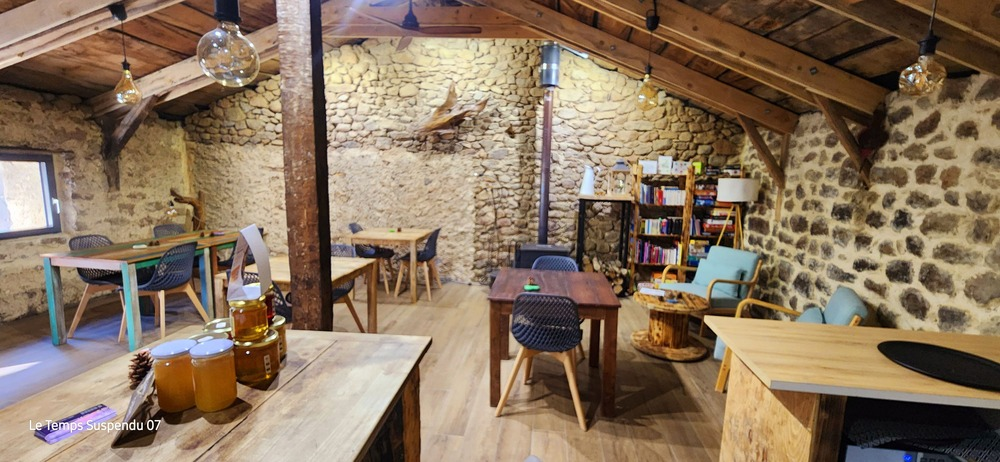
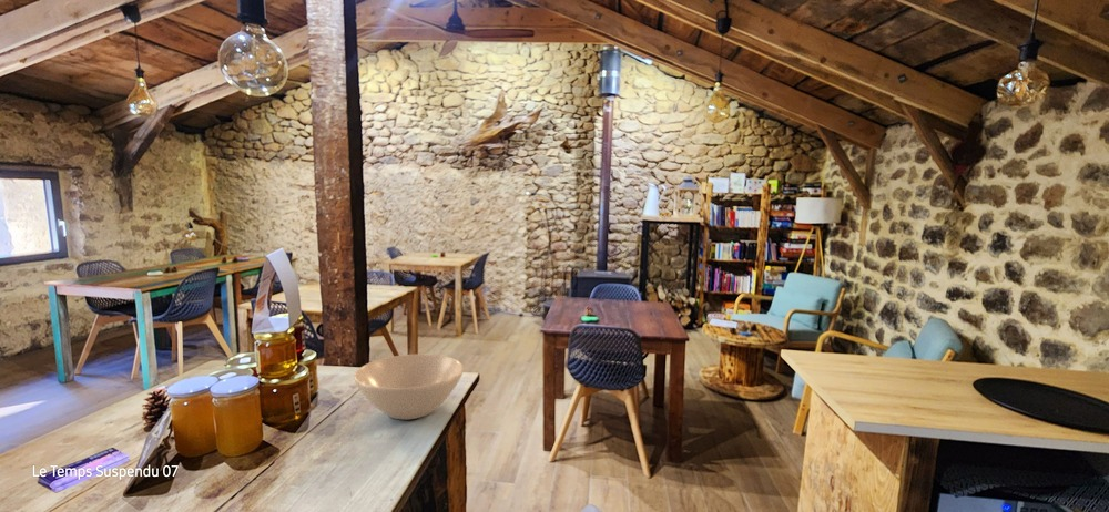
+ bowl (410, 389)
